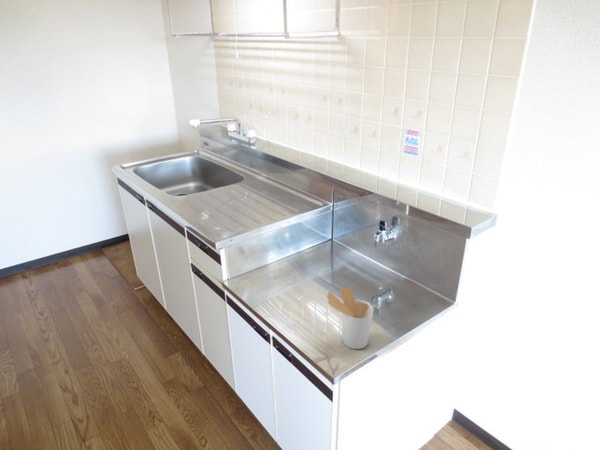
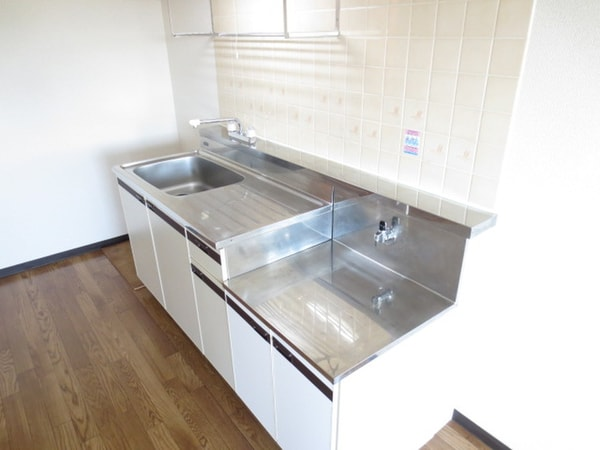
- utensil holder (348, 317)
